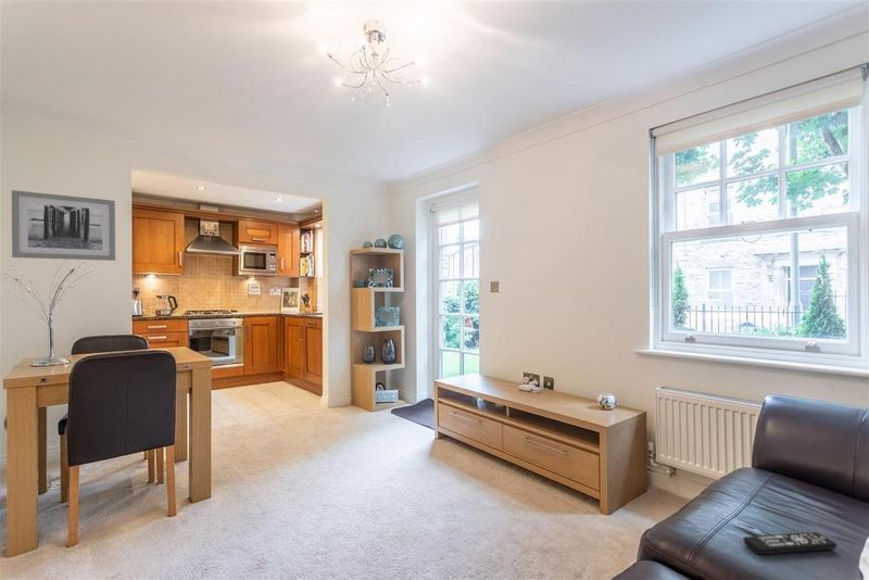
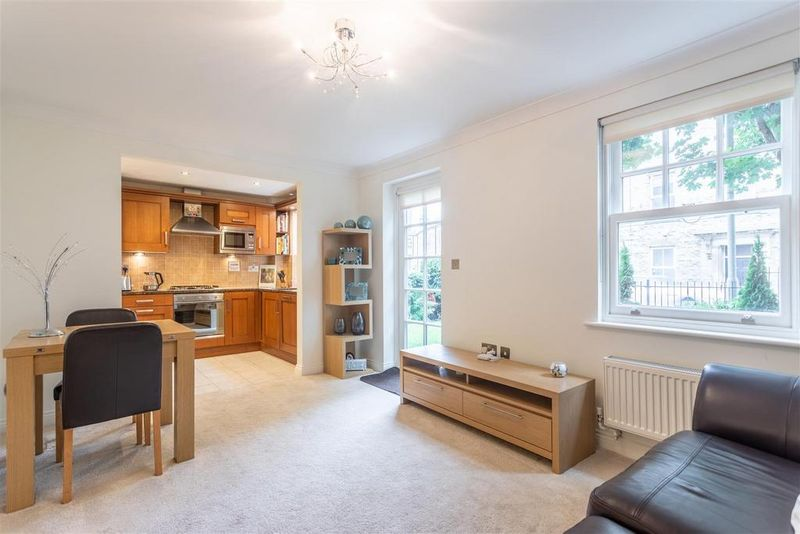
- remote control (789, 543)
- wall art (66, 227)
